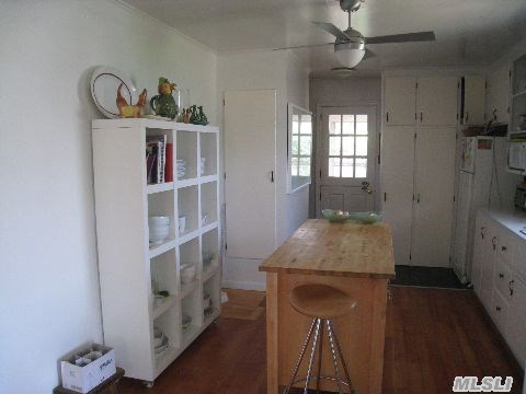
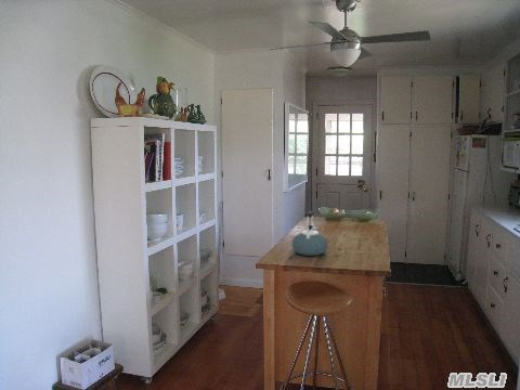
+ kettle (310, 231)
